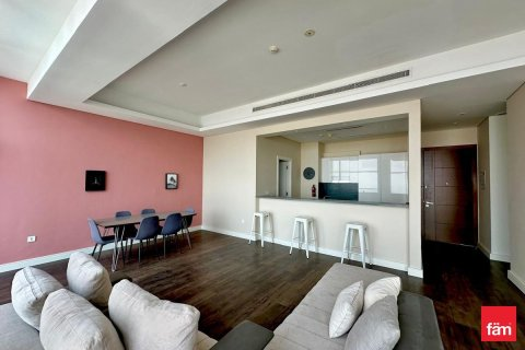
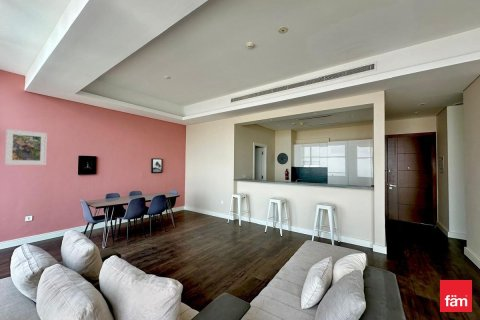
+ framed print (27, 147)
